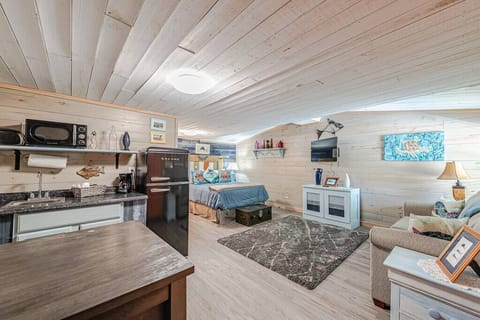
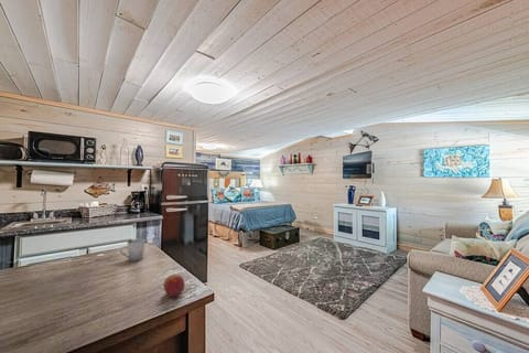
+ cup (132, 250)
+ fruit (173, 285)
